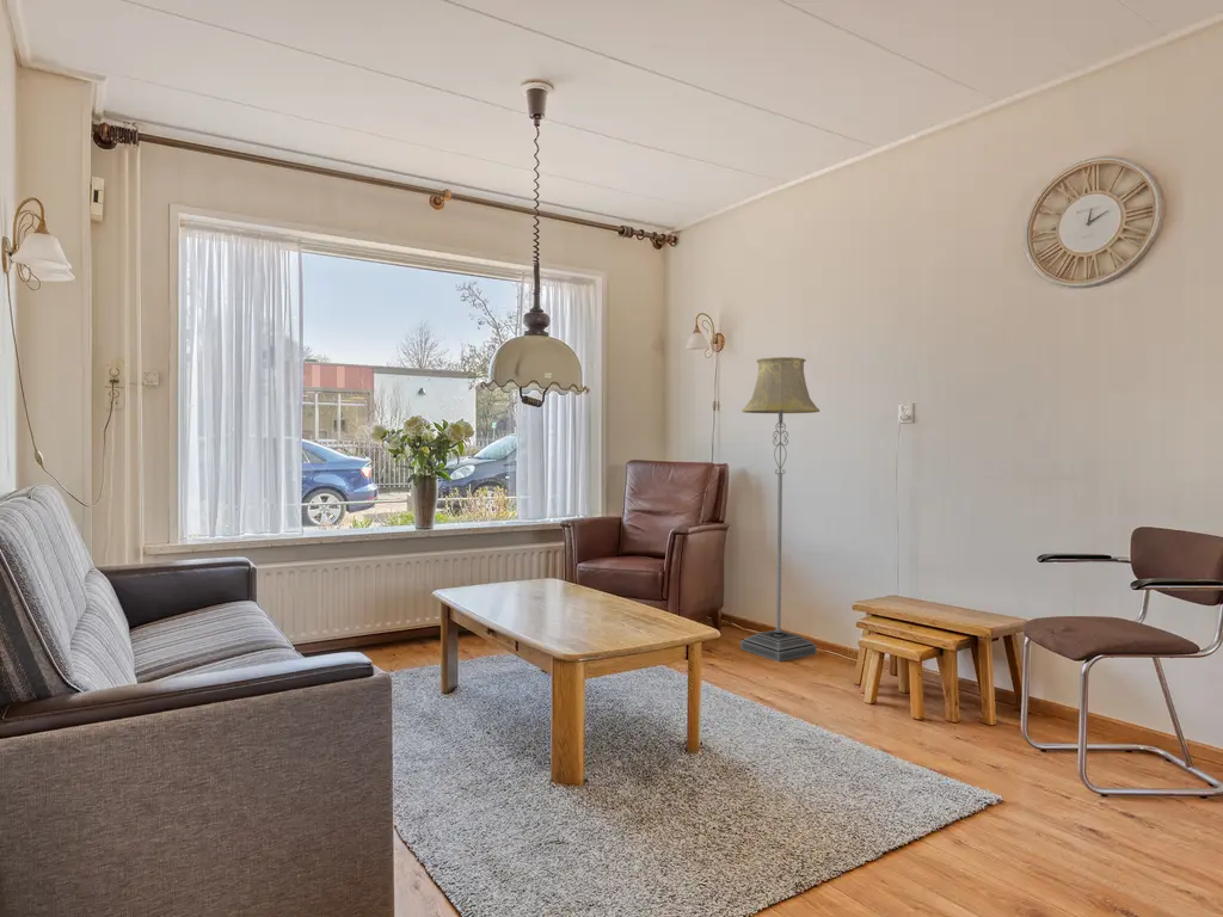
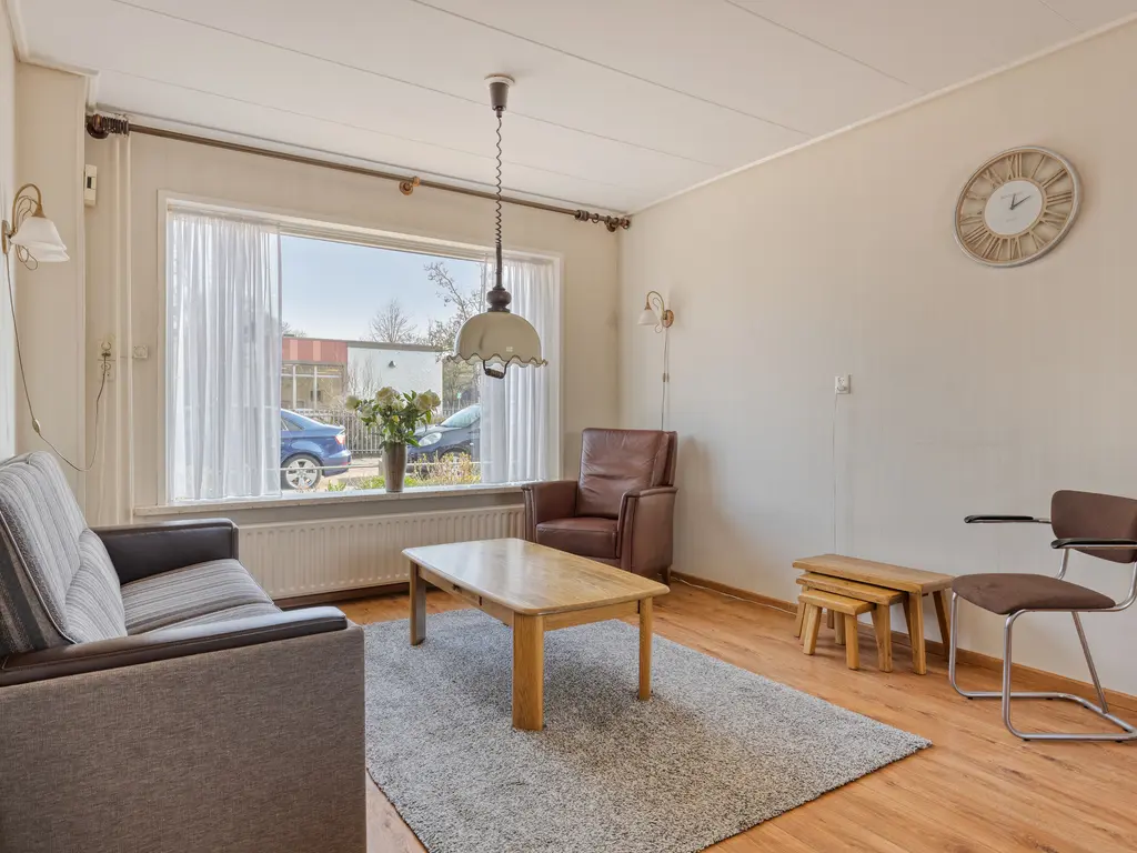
- floor lamp (779, 505)
